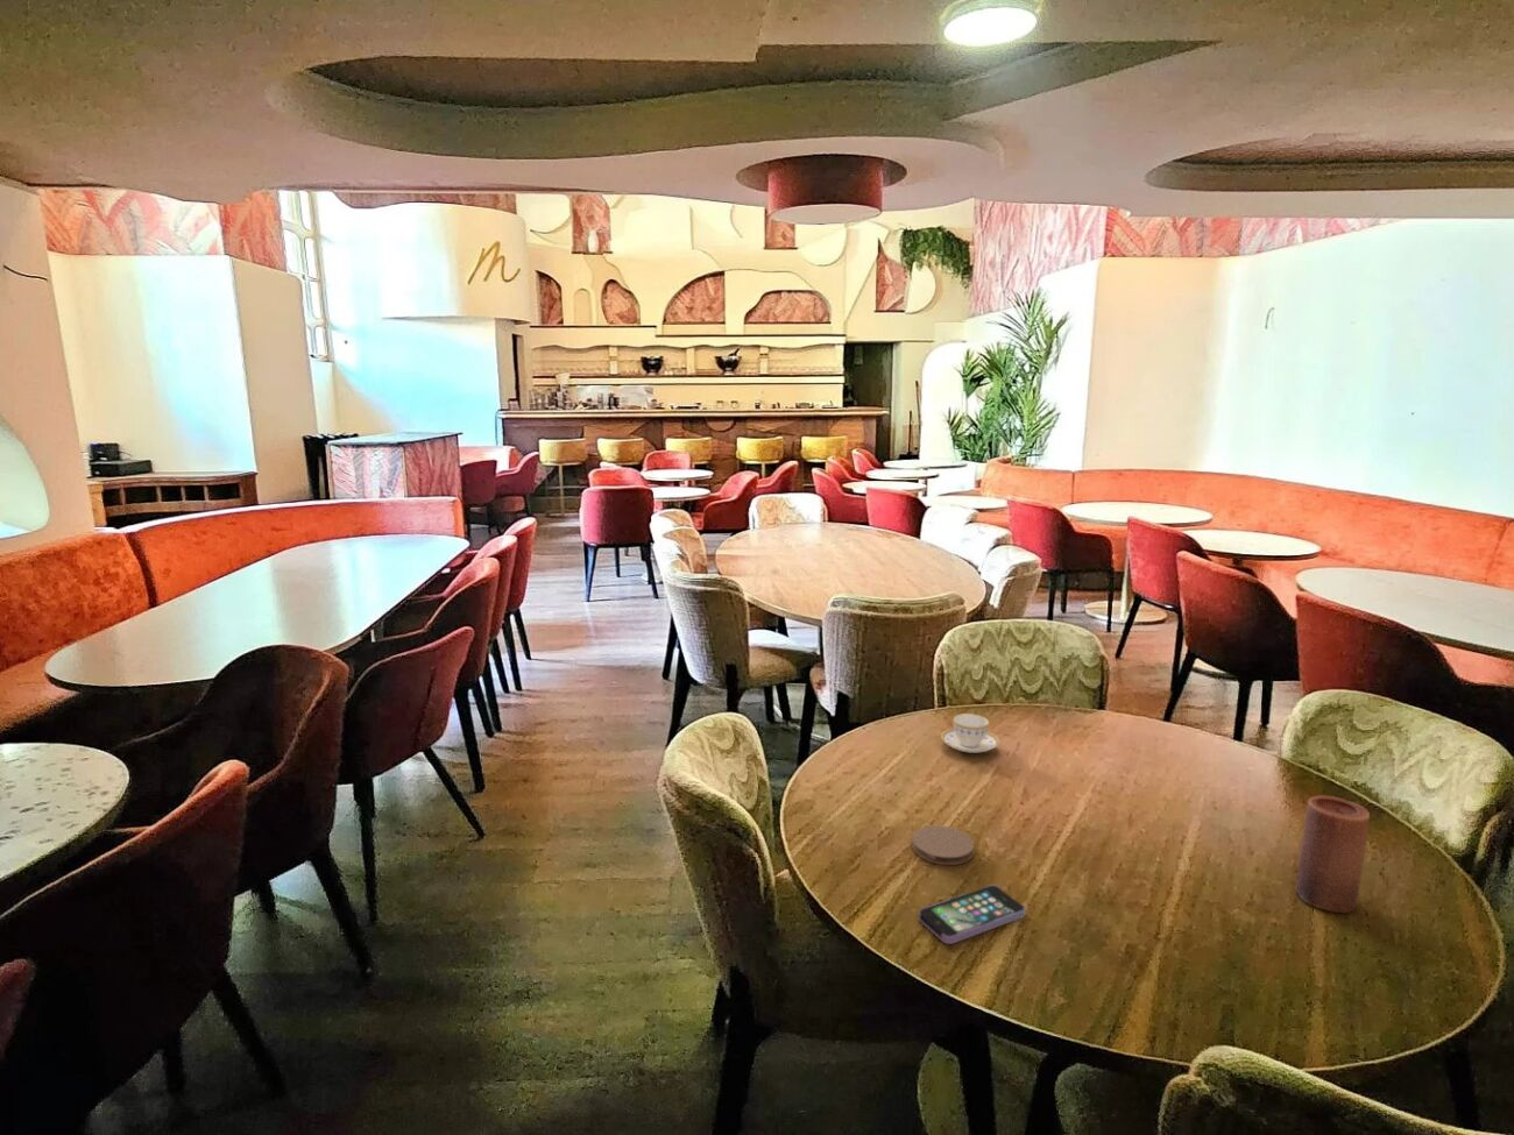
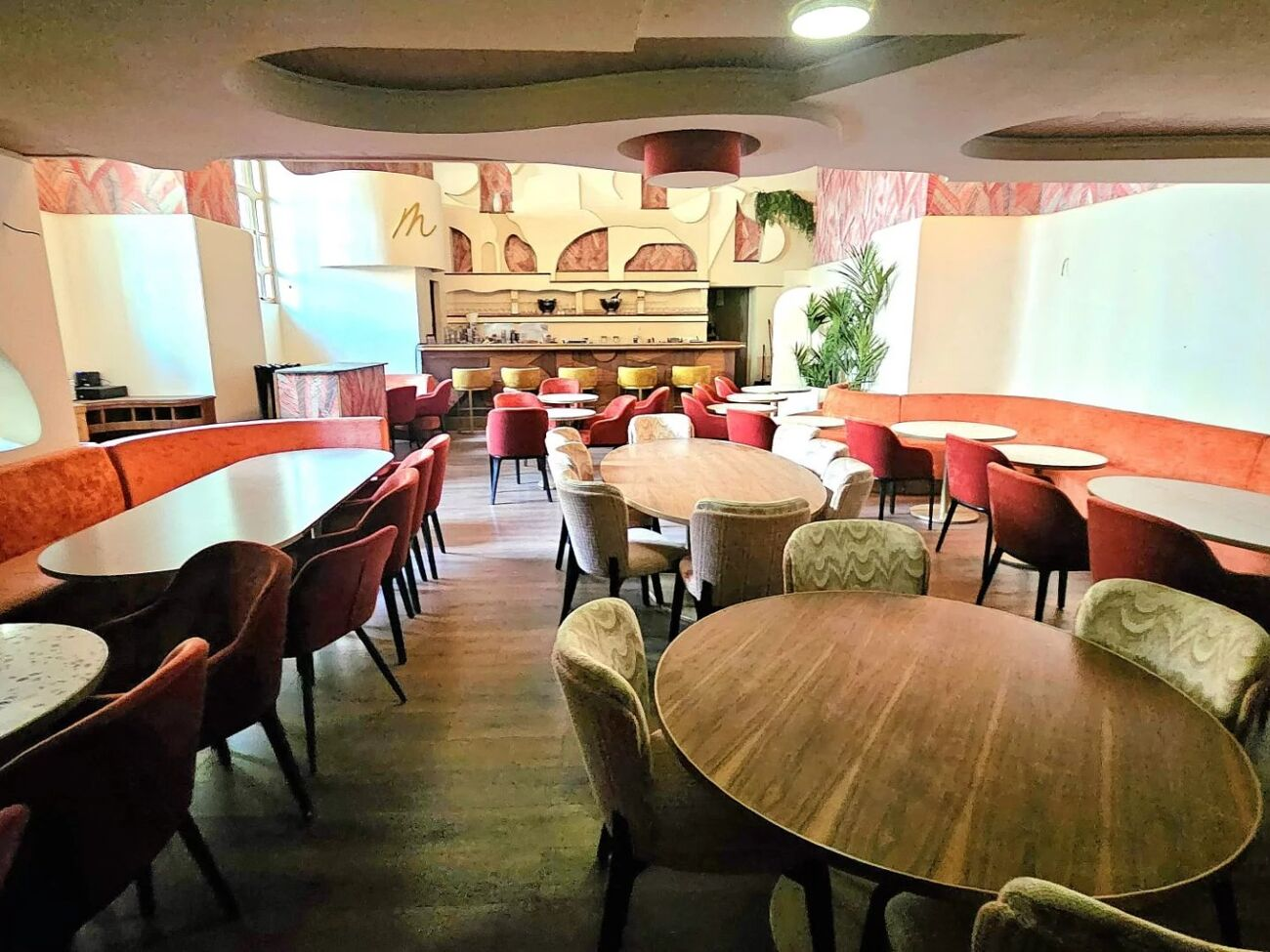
- coaster (942, 844)
- teacup (970, 733)
- smartphone (972, 913)
- candle (1332, 852)
